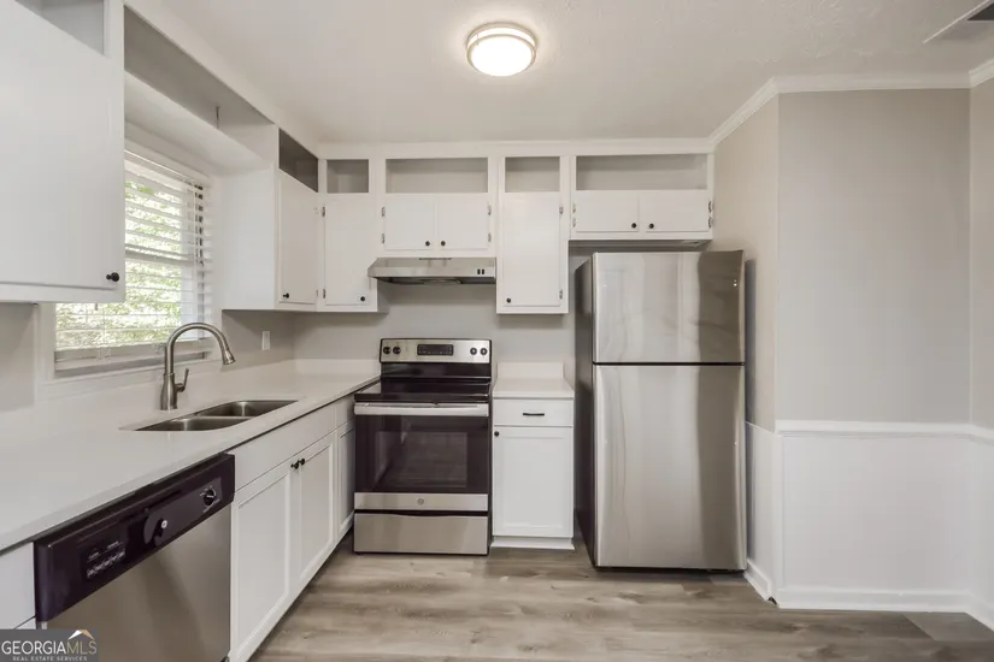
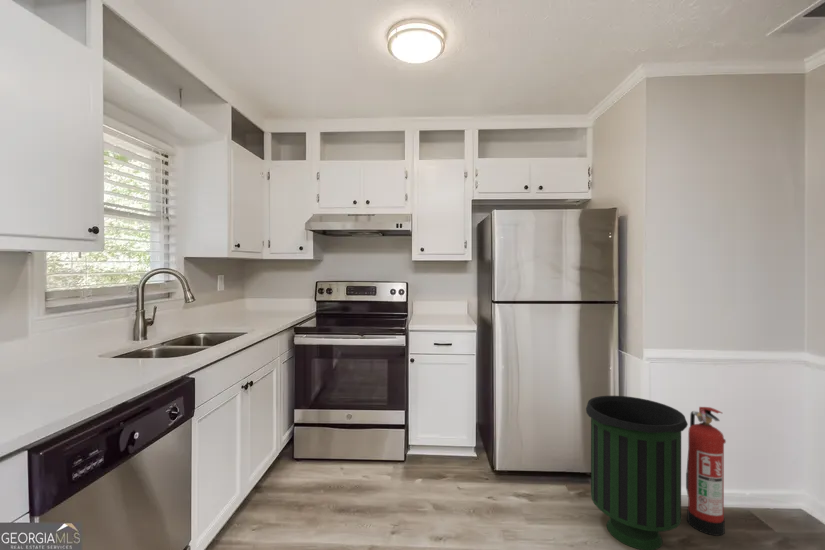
+ trash can (633, 470)
+ fire extinguisher (705, 464)
